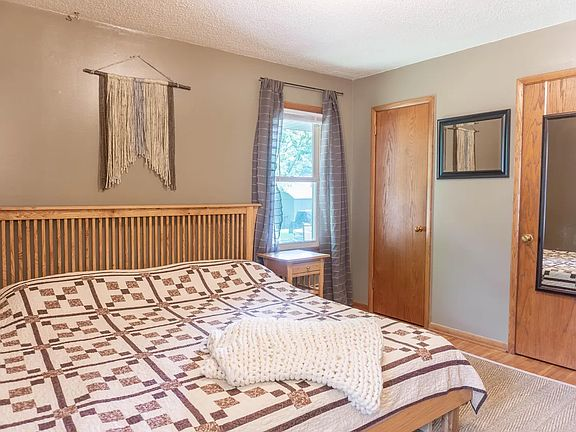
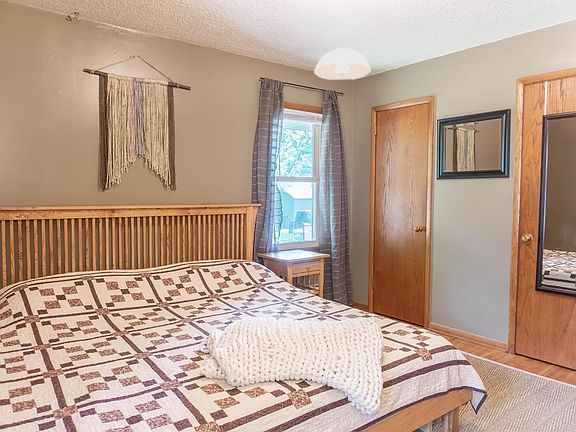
+ ceiling light (342, 64)
